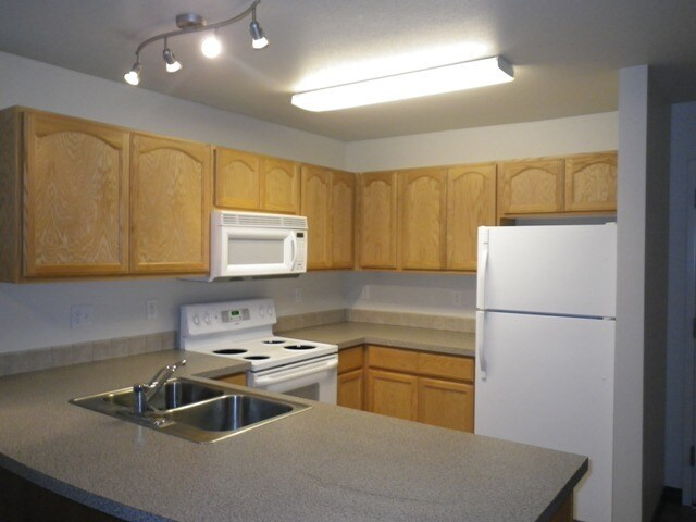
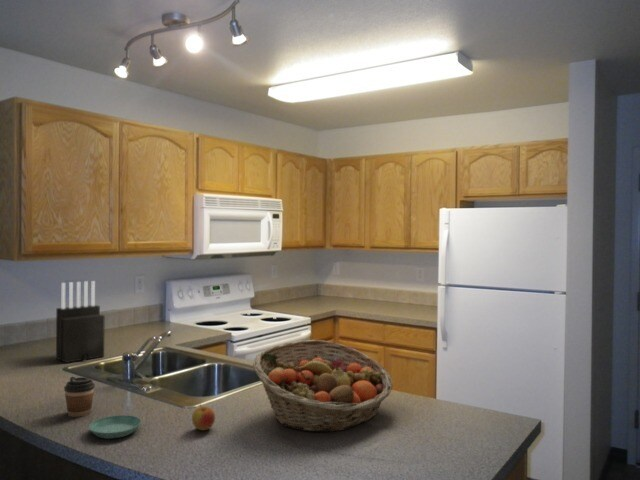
+ coffee cup (79, 395)
+ knife block (81, 320)
+ apple (203, 416)
+ saucer (115, 427)
+ fruit basket (323, 382)
